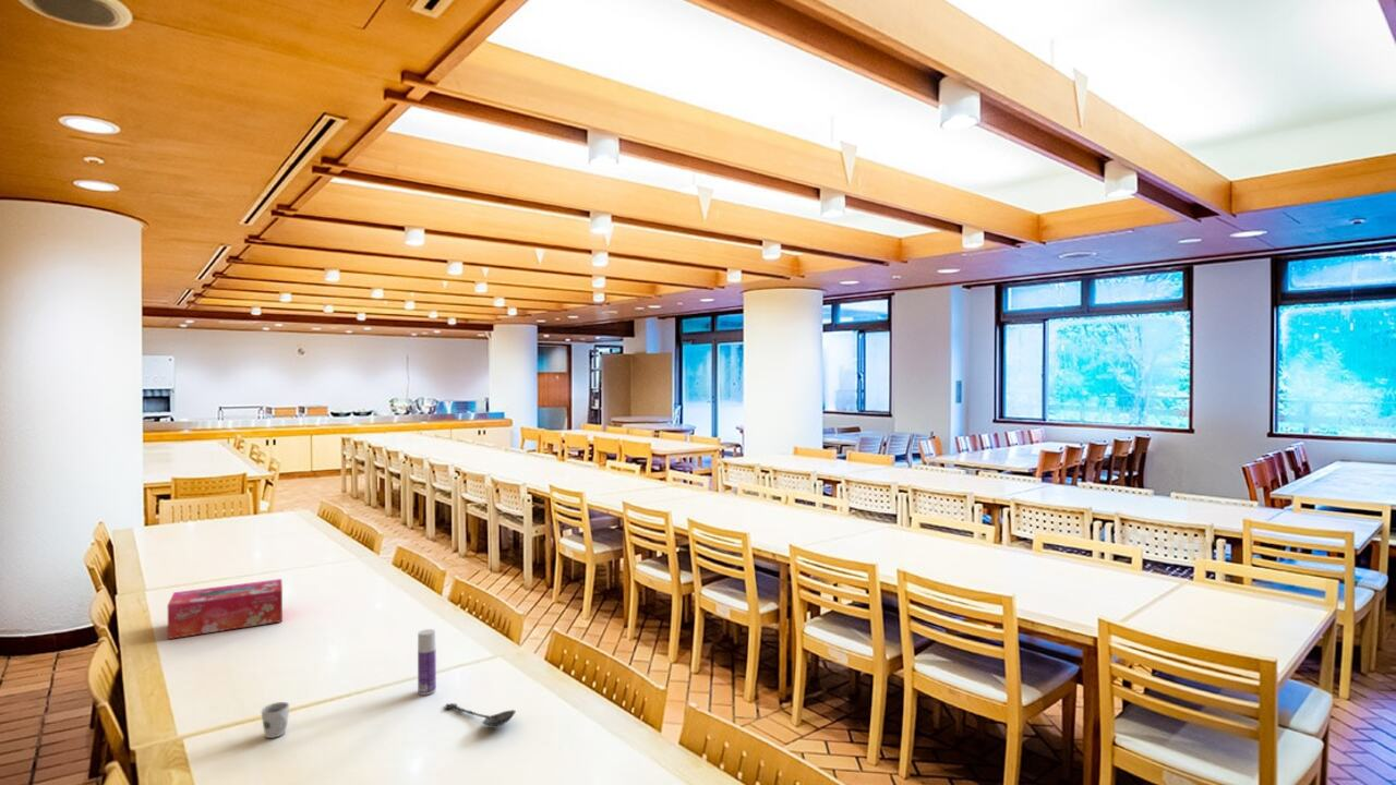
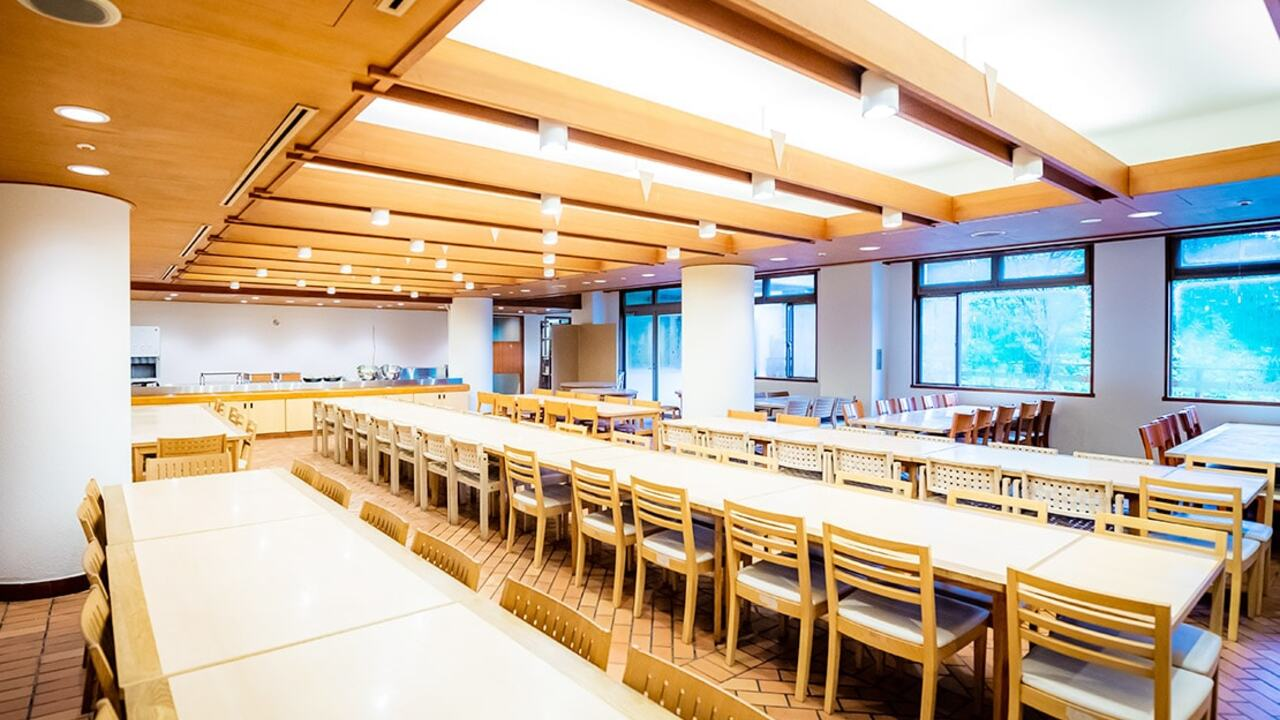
- cup (277, 712)
- tissue box (228, 606)
- bottle (426, 661)
- spoon (477, 713)
